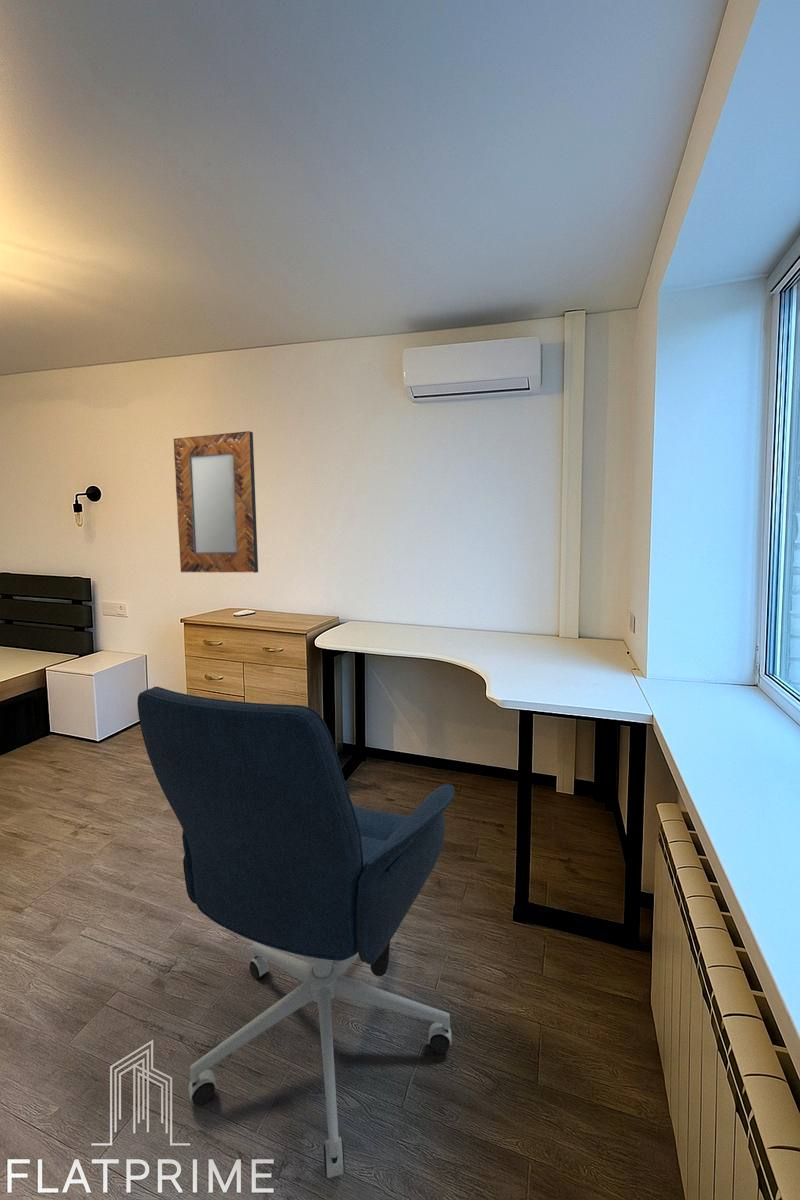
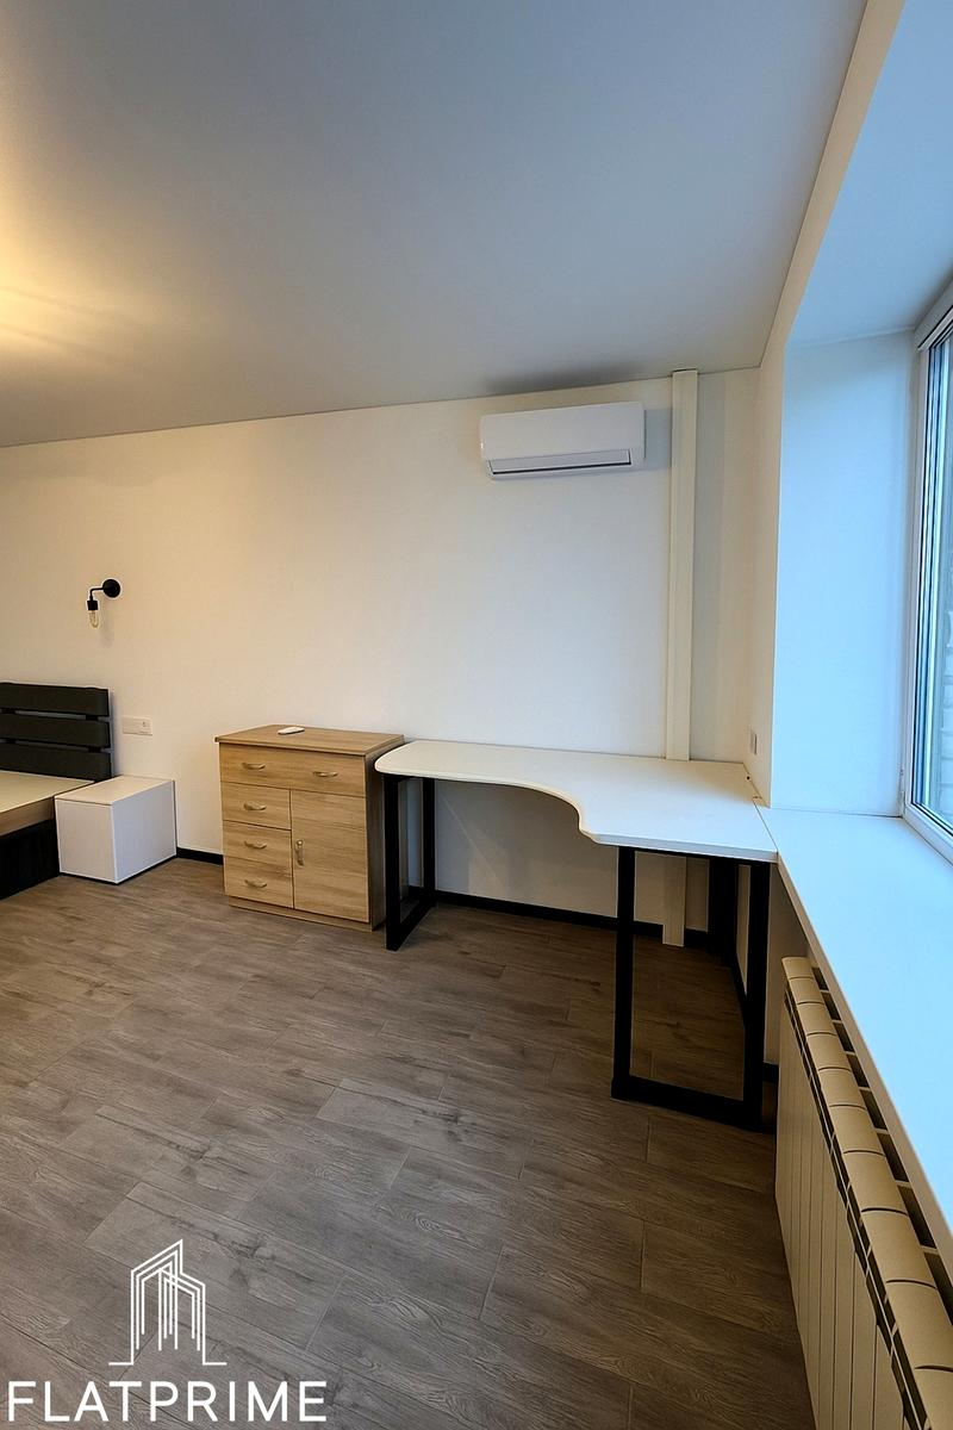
- home mirror (215, 504)
- office chair (315, 860)
